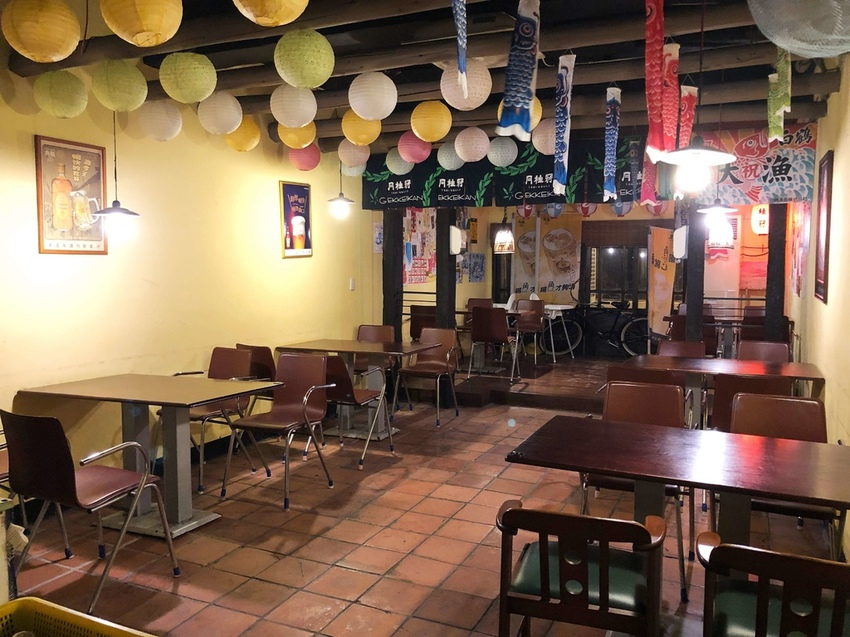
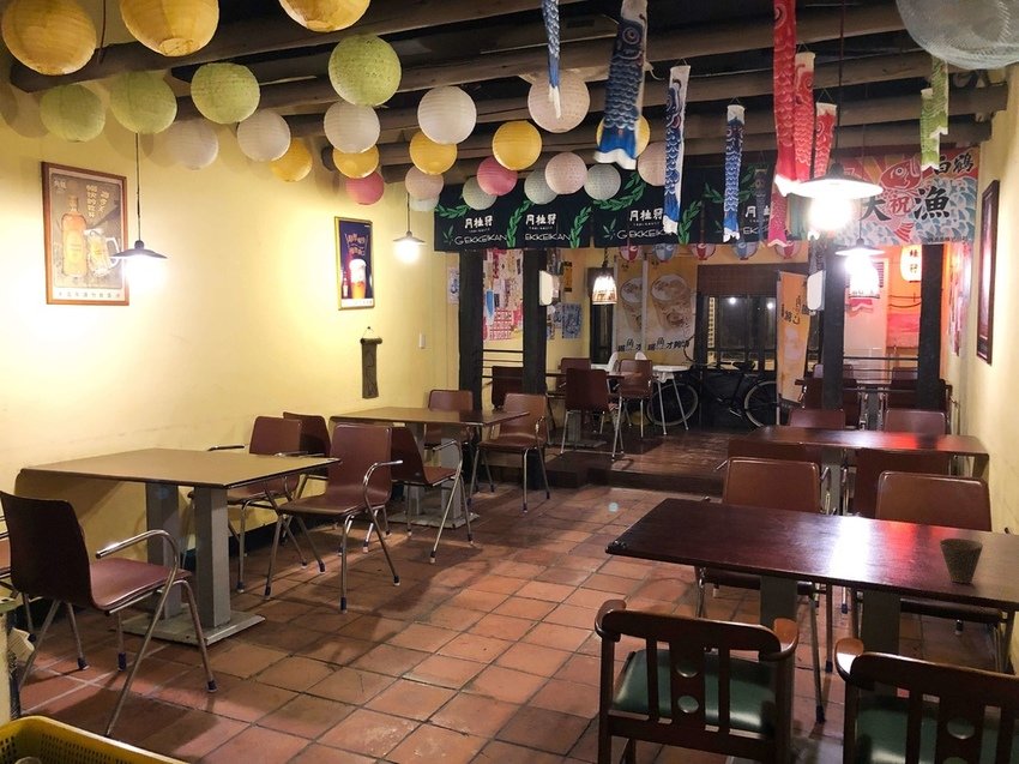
+ wall scroll (370, 362)
+ cup (960, 561)
